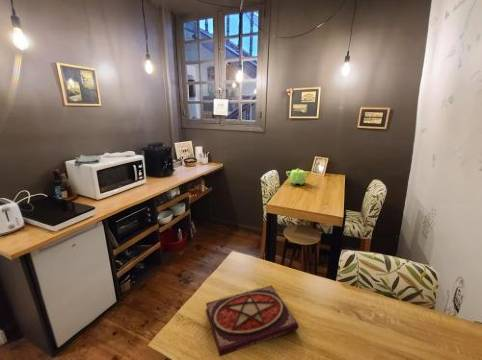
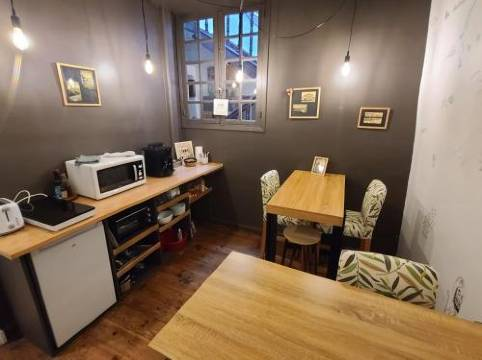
- book (249, 313)
- teapot (297, 177)
